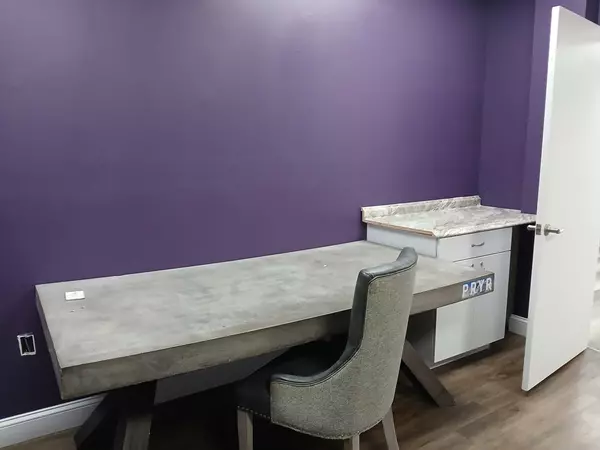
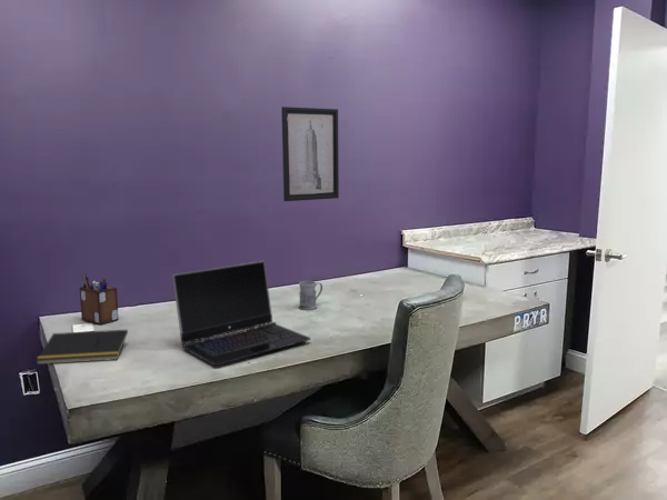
+ desk organizer (98, 297)
+ wall art (311, 154)
+ laptop computer (242, 309)
+ notepad (83, 346)
+ mug (311, 293)
